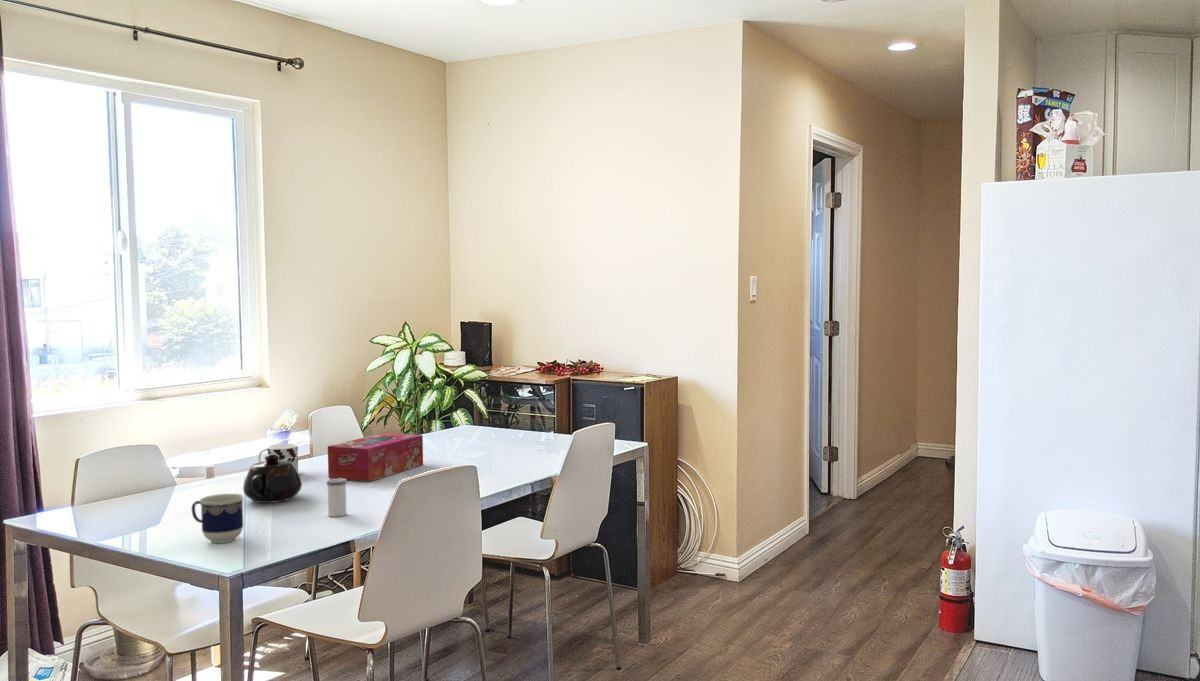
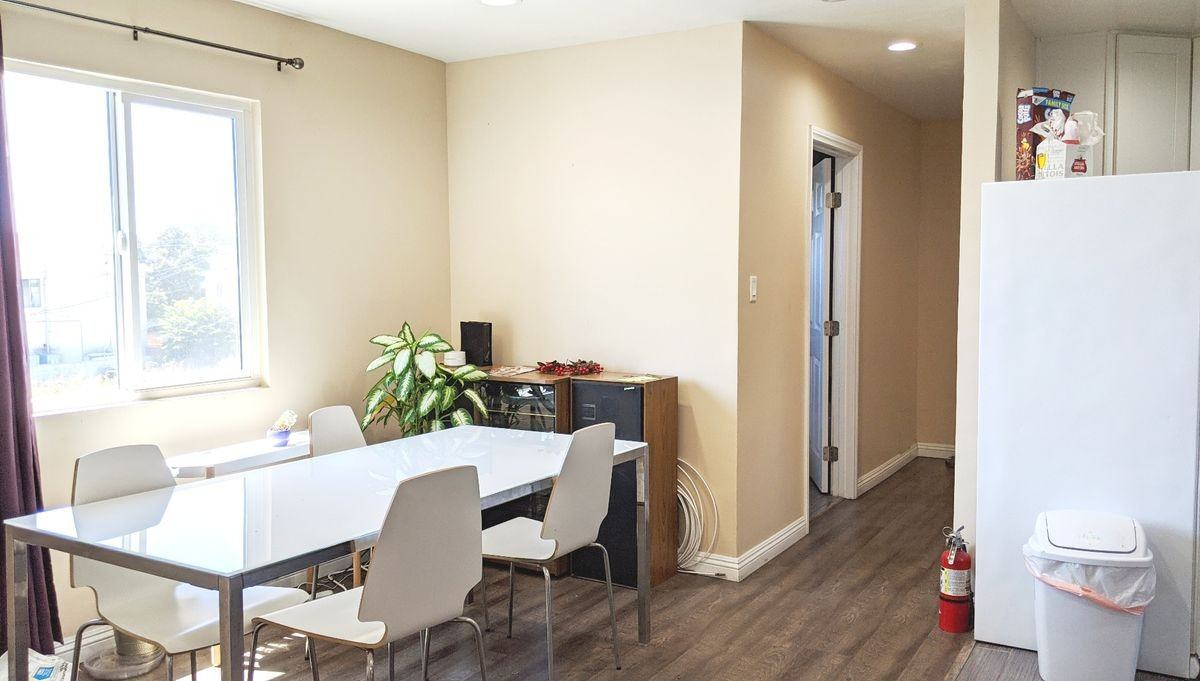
- tissue box (377, 455)
- cup (216, 518)
- cup (279, 459)
- salt shaker (337, 497)
- teapot (273, 476)
